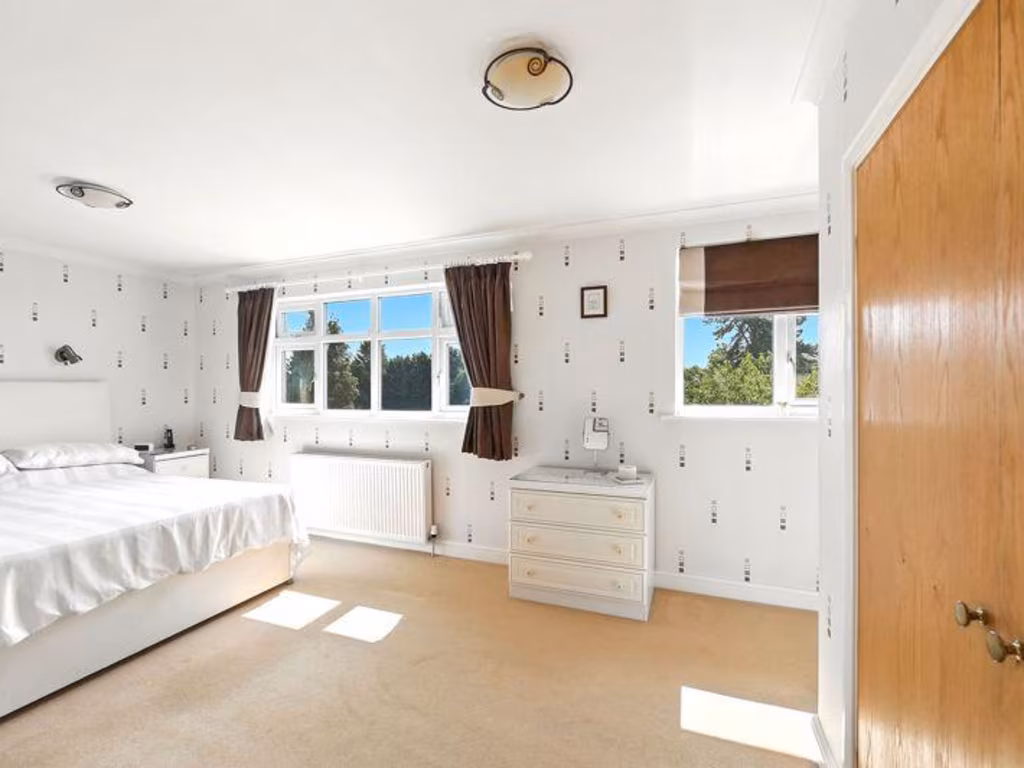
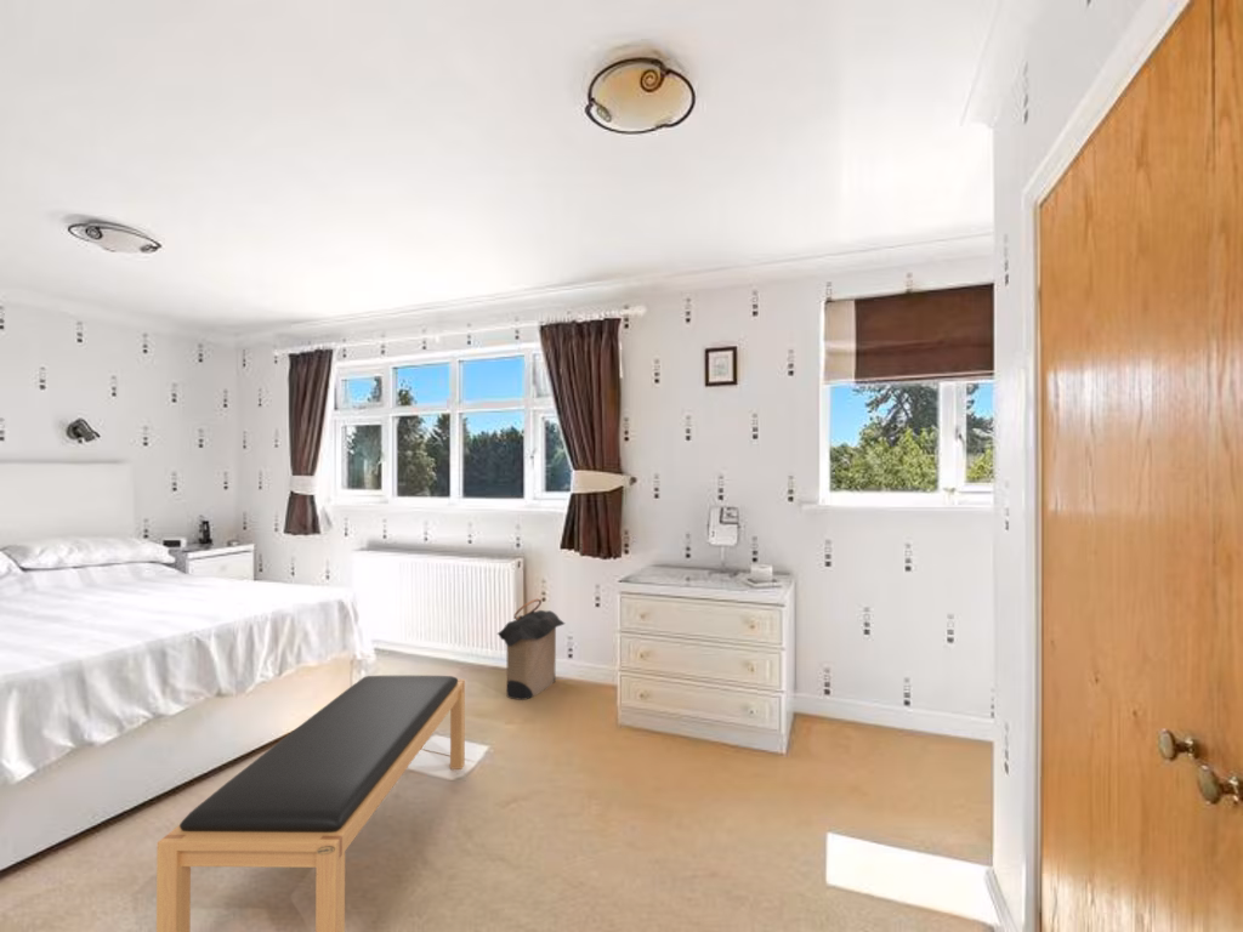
+ laundry hamper (530, 641)
+ bench (353, 785)
